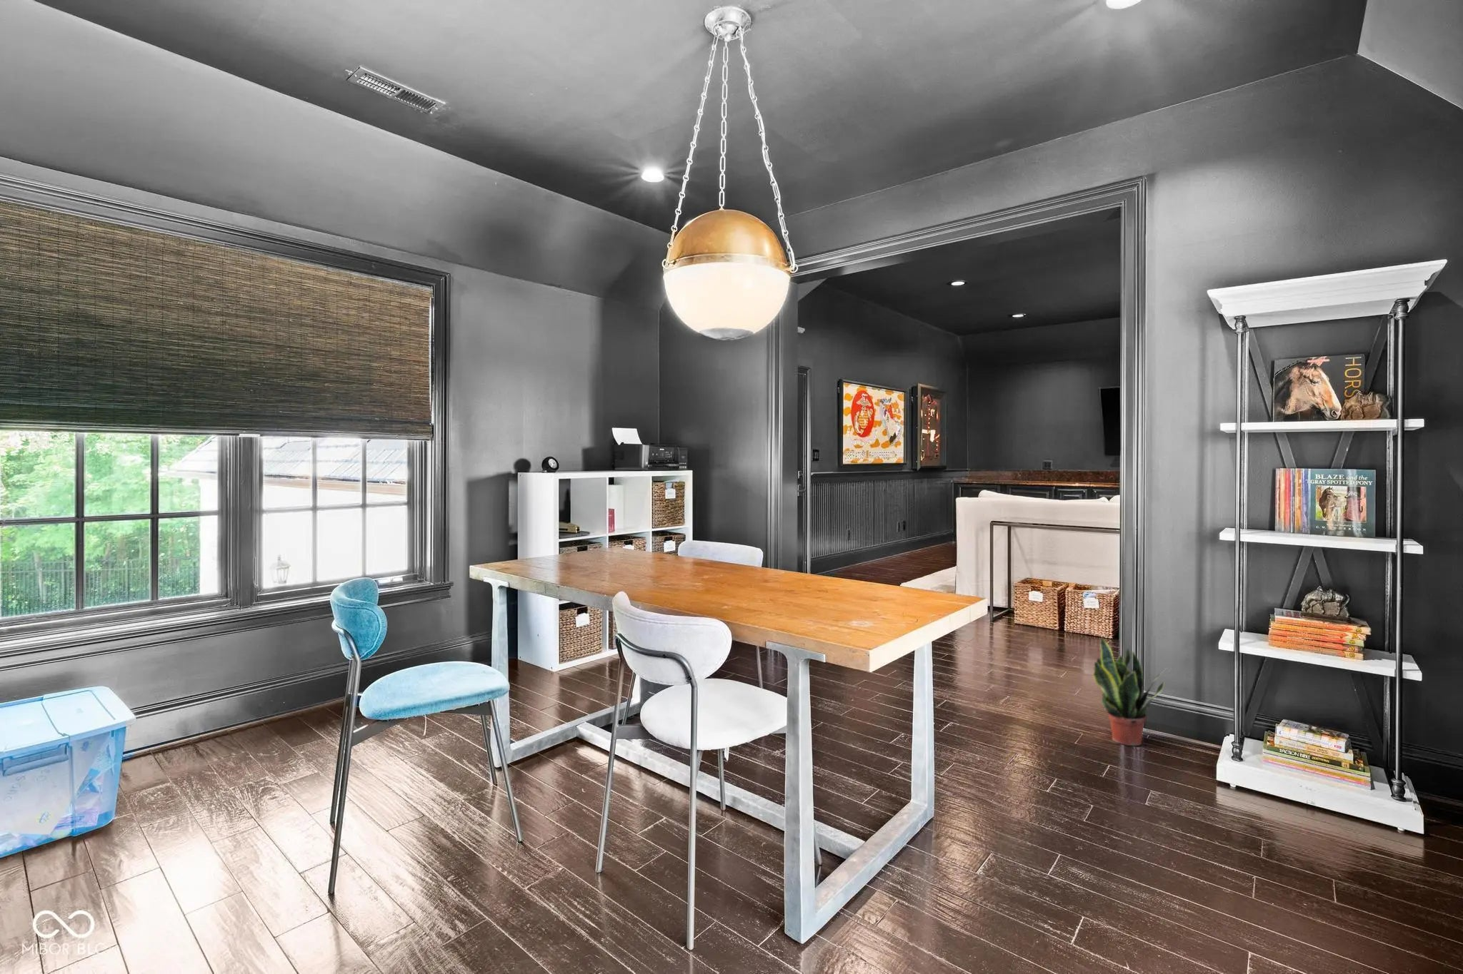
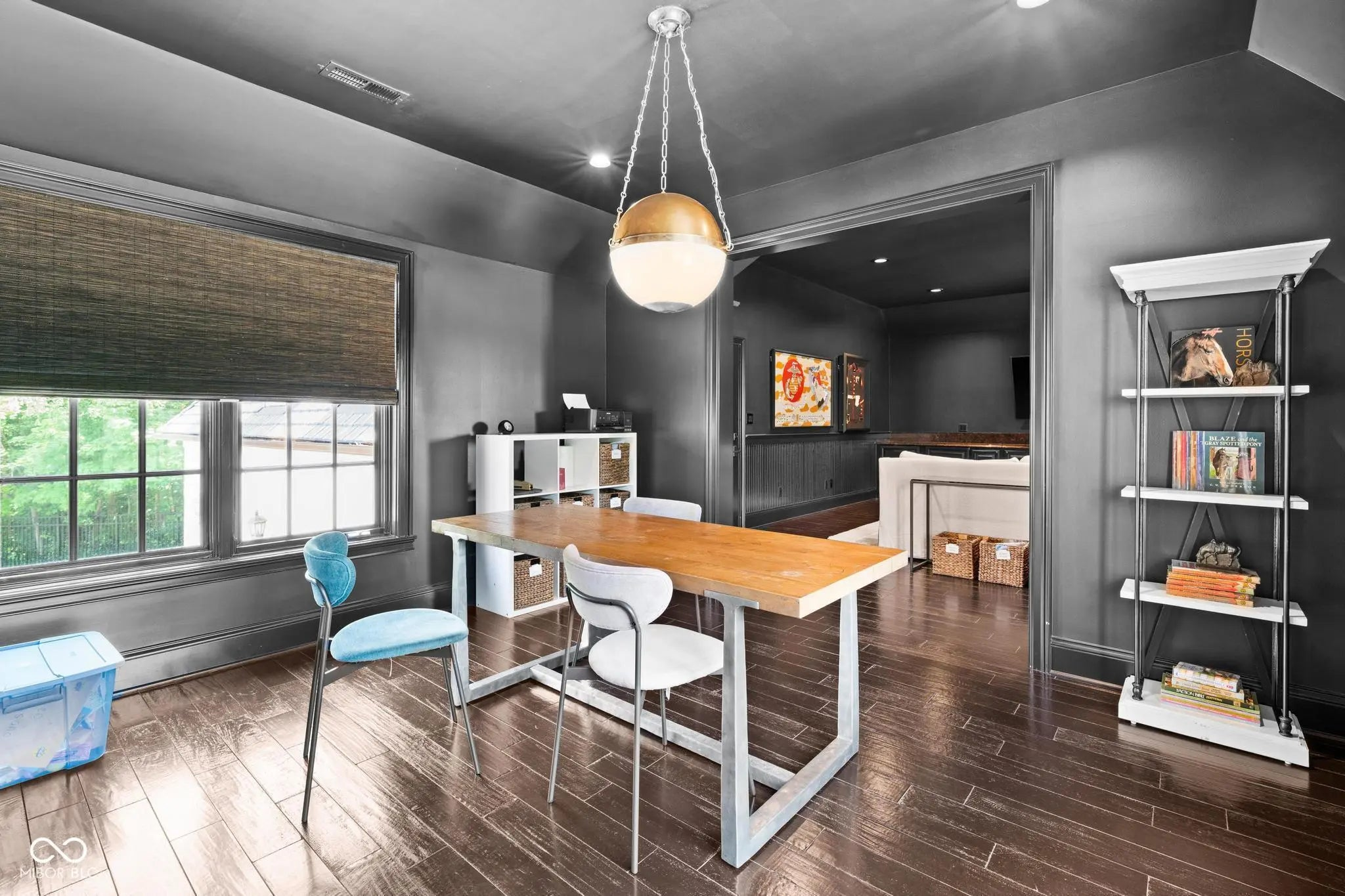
- potted plant (1126, 691)
